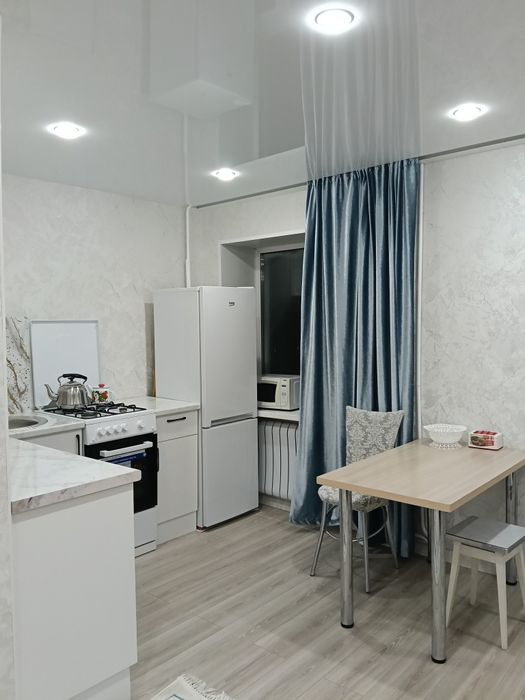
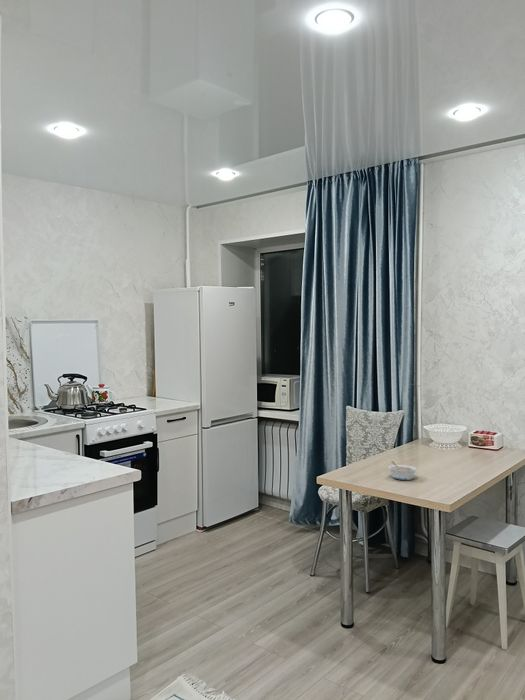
+ legume (401, 471)
